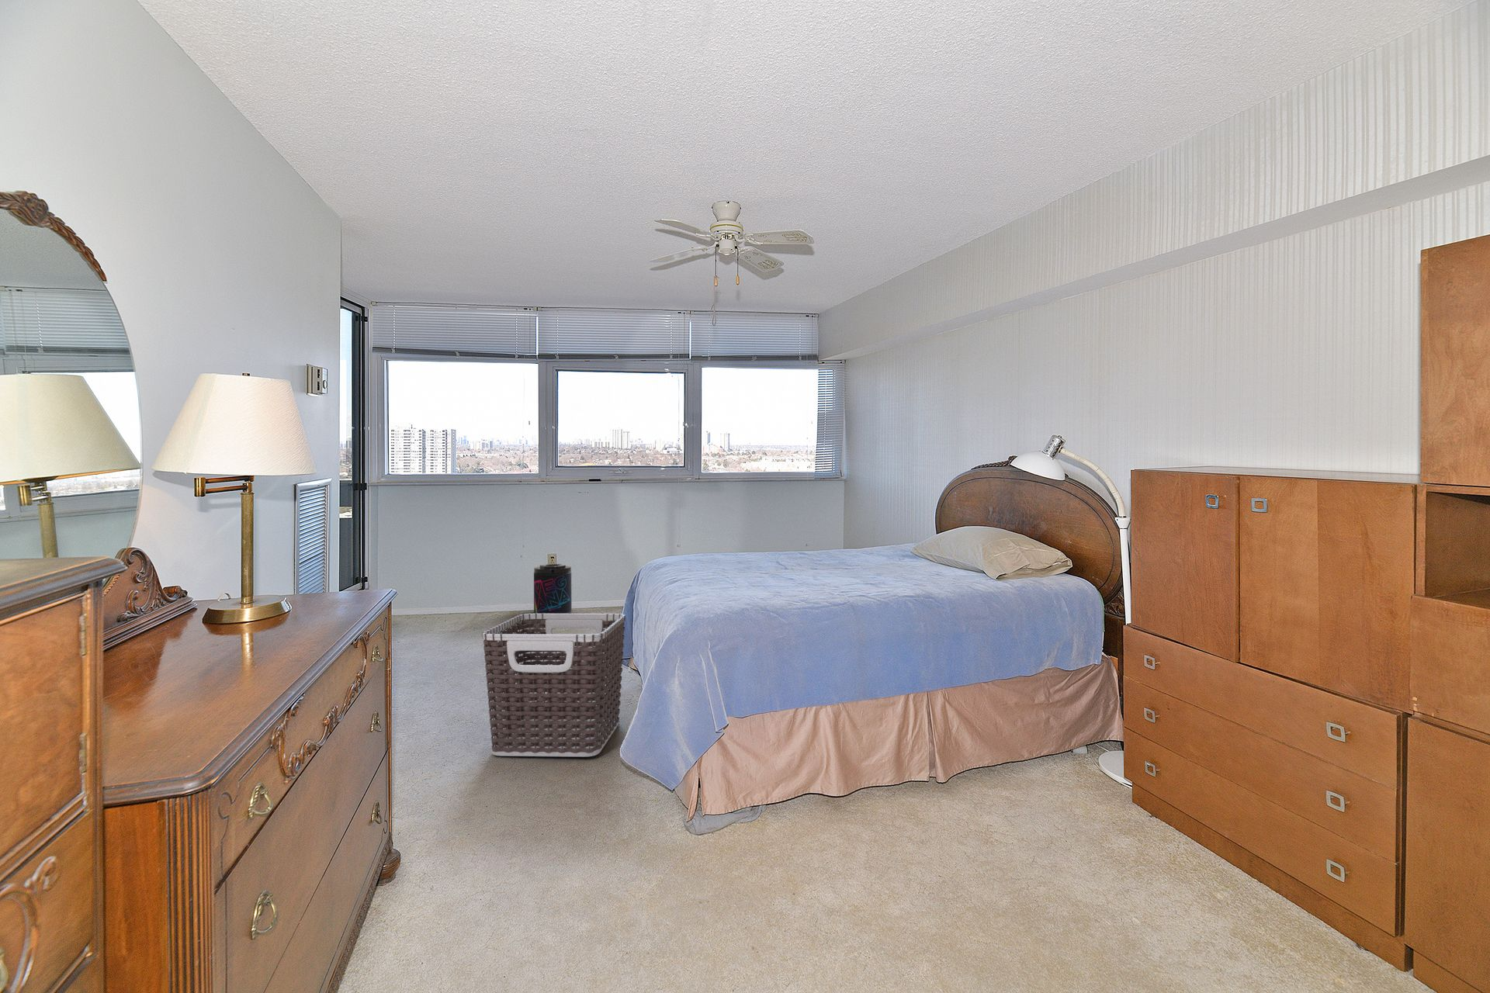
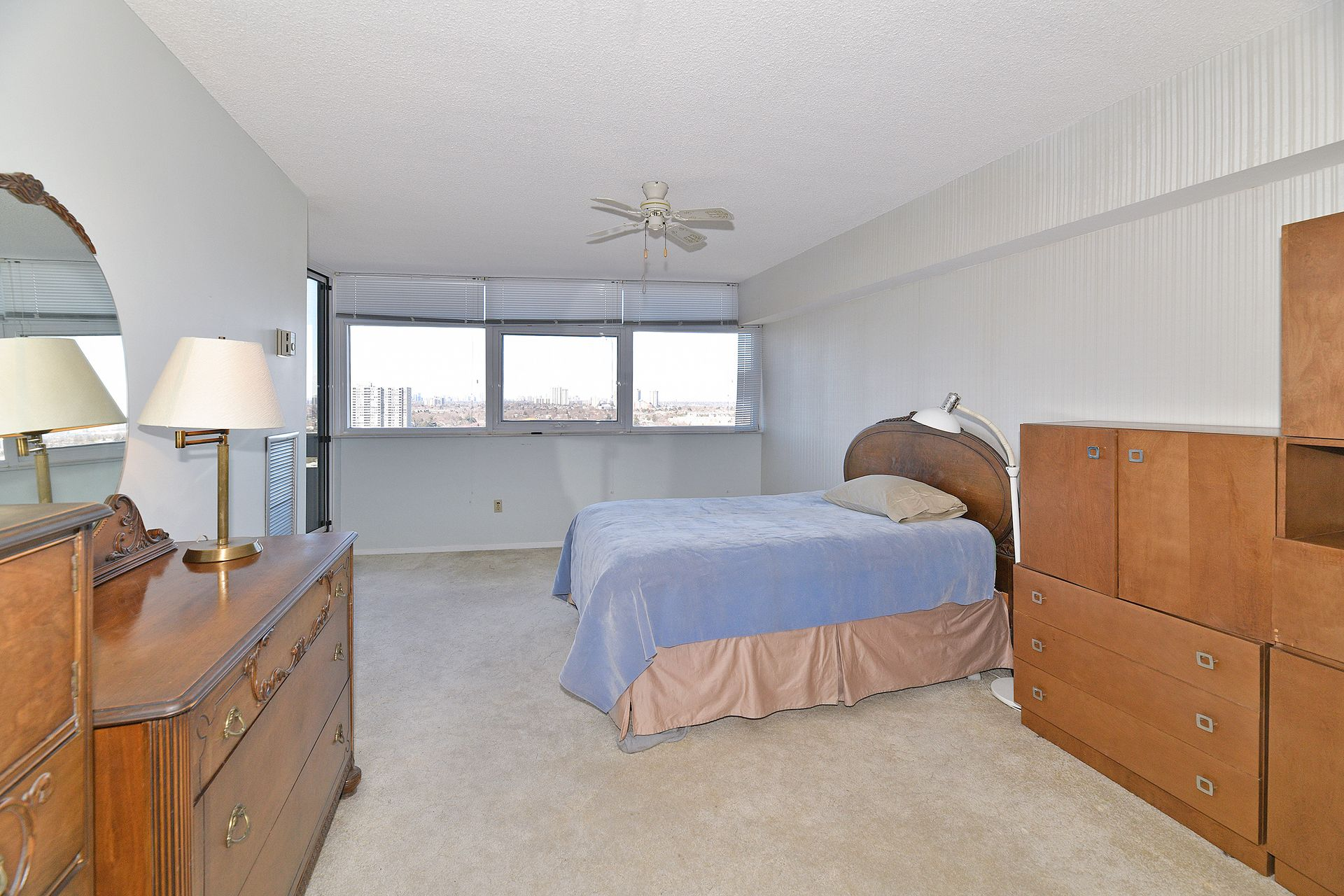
- clothes hamper (559, 679)
- supplement container (552, 588)
